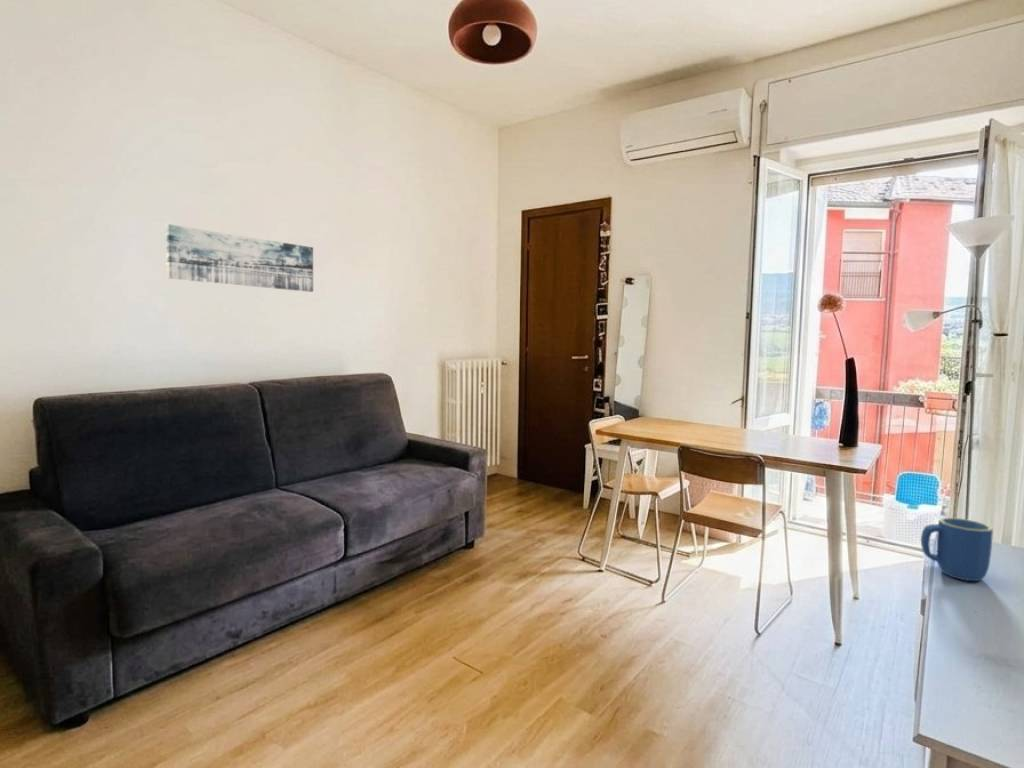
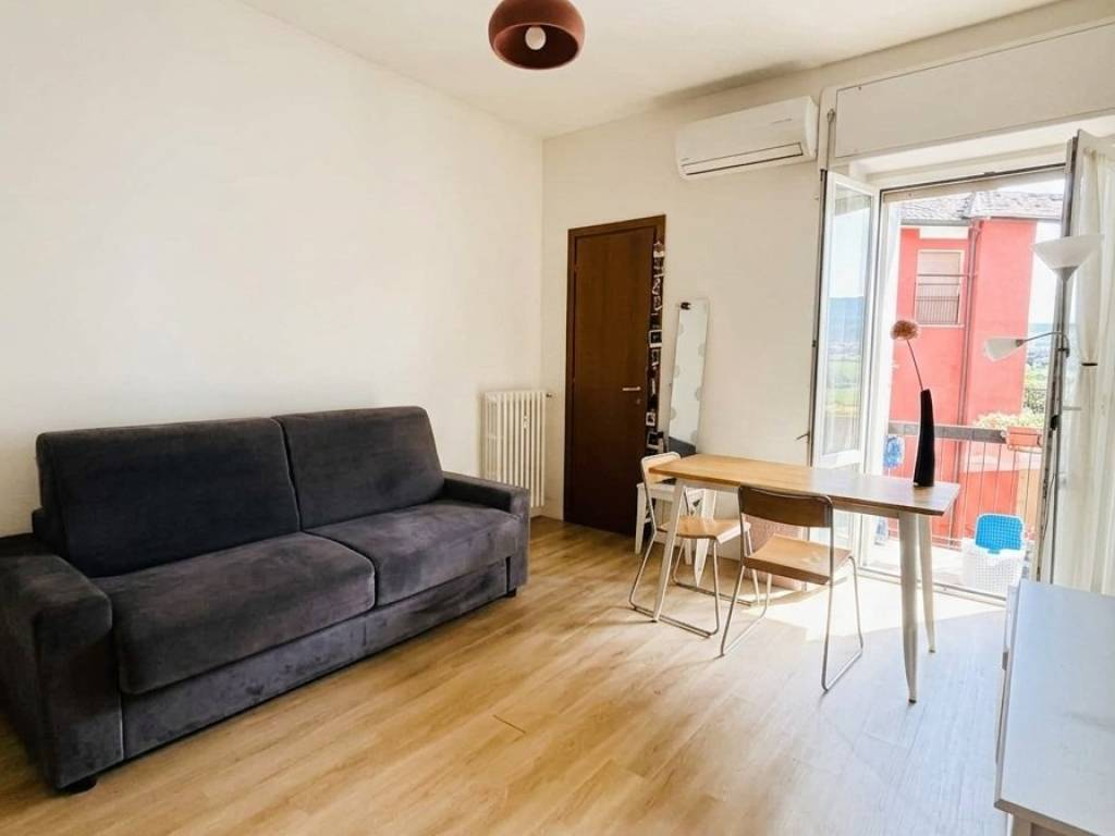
- mug (957, 548)
- wall art (246, 261)
